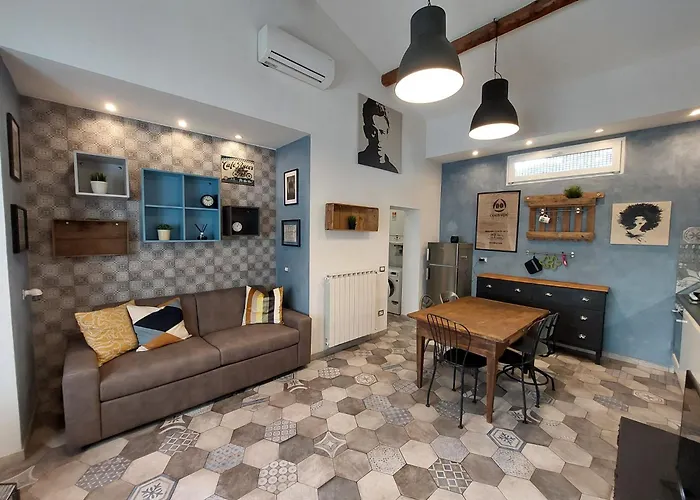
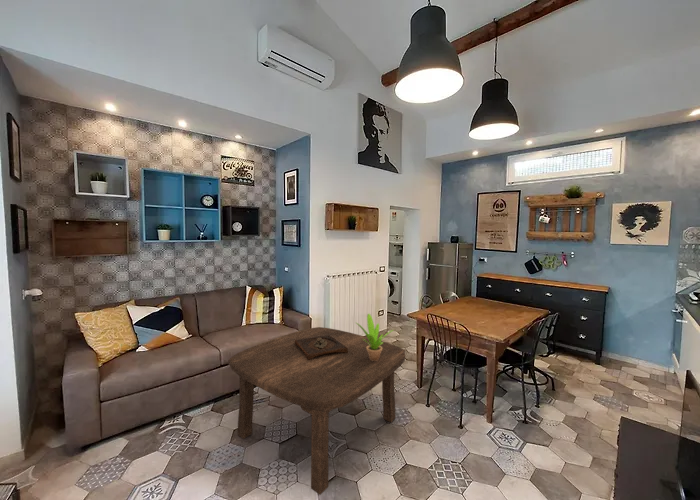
+ potted plant (375, 338)
+ coffee table (320, 390)
+ wooden tray (320, 342)
